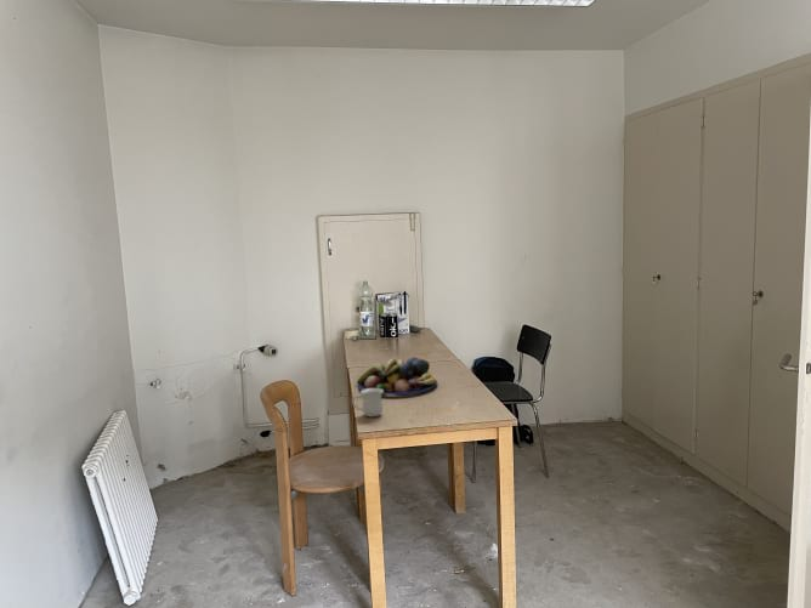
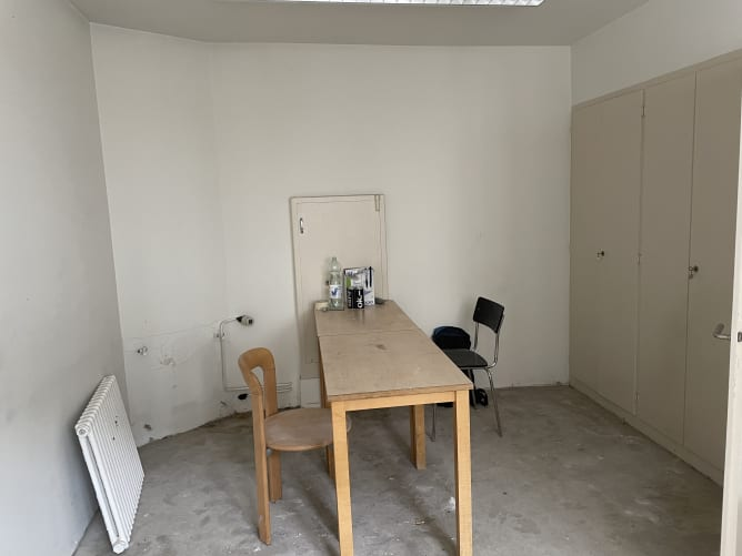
- mug (368, 403)
- fruit bowl (397, 371)
